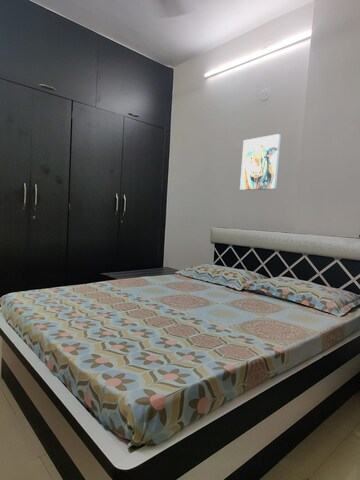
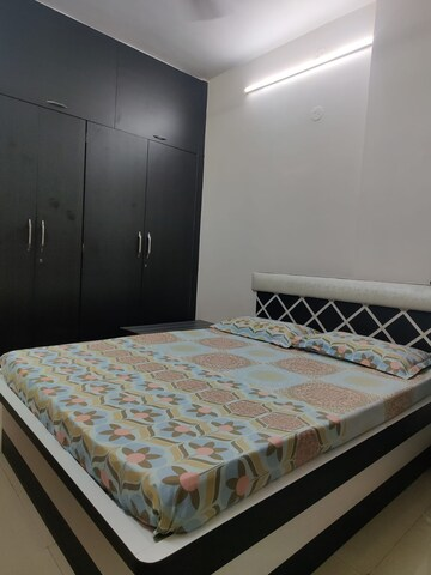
- wall art (259, 163)
